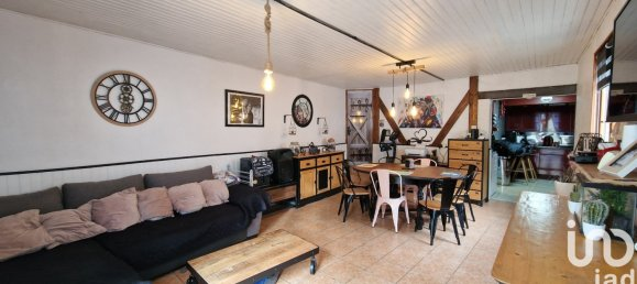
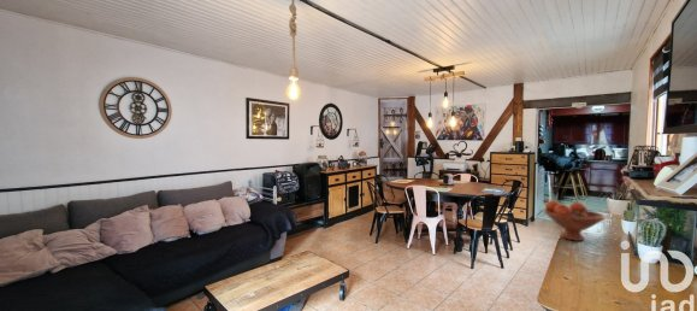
+ fruit bowl (572, 219)
